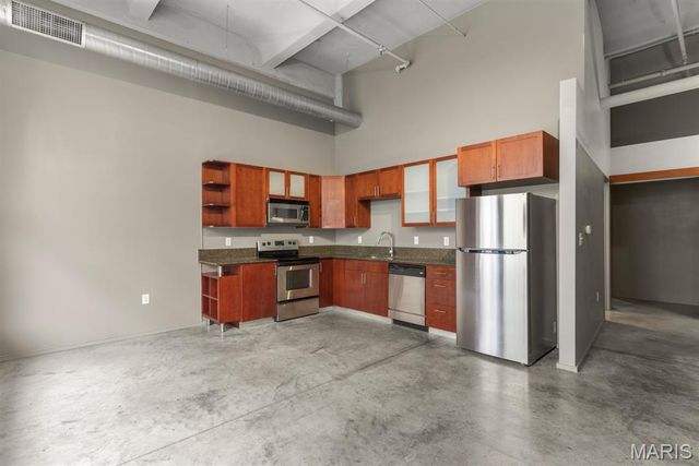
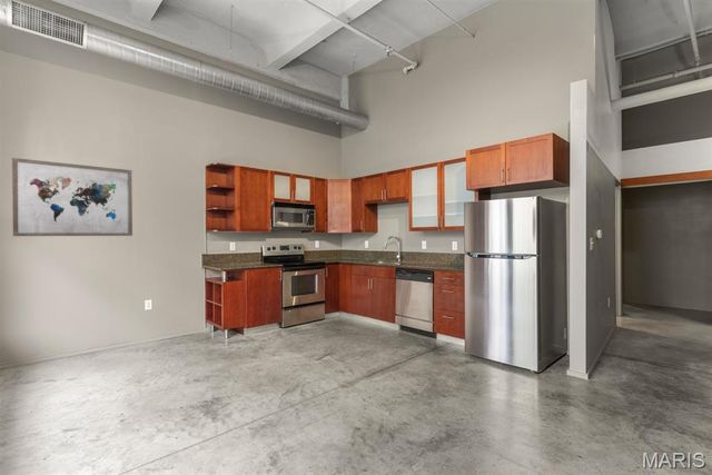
+ wall art (77, 200)
